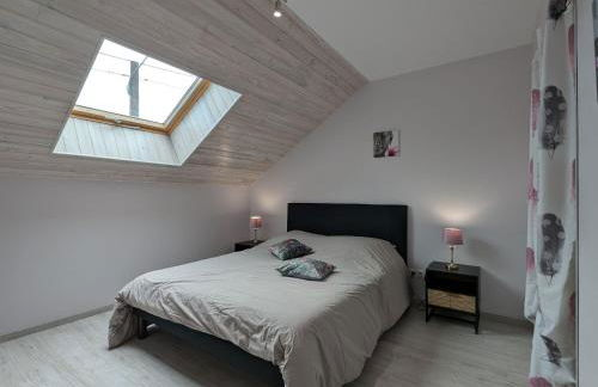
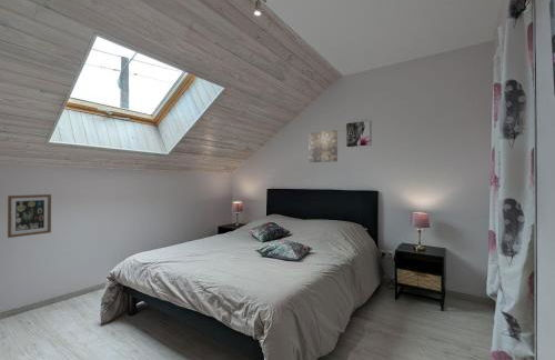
+ wall art (30, 214)
+ wall art (322, 147)
